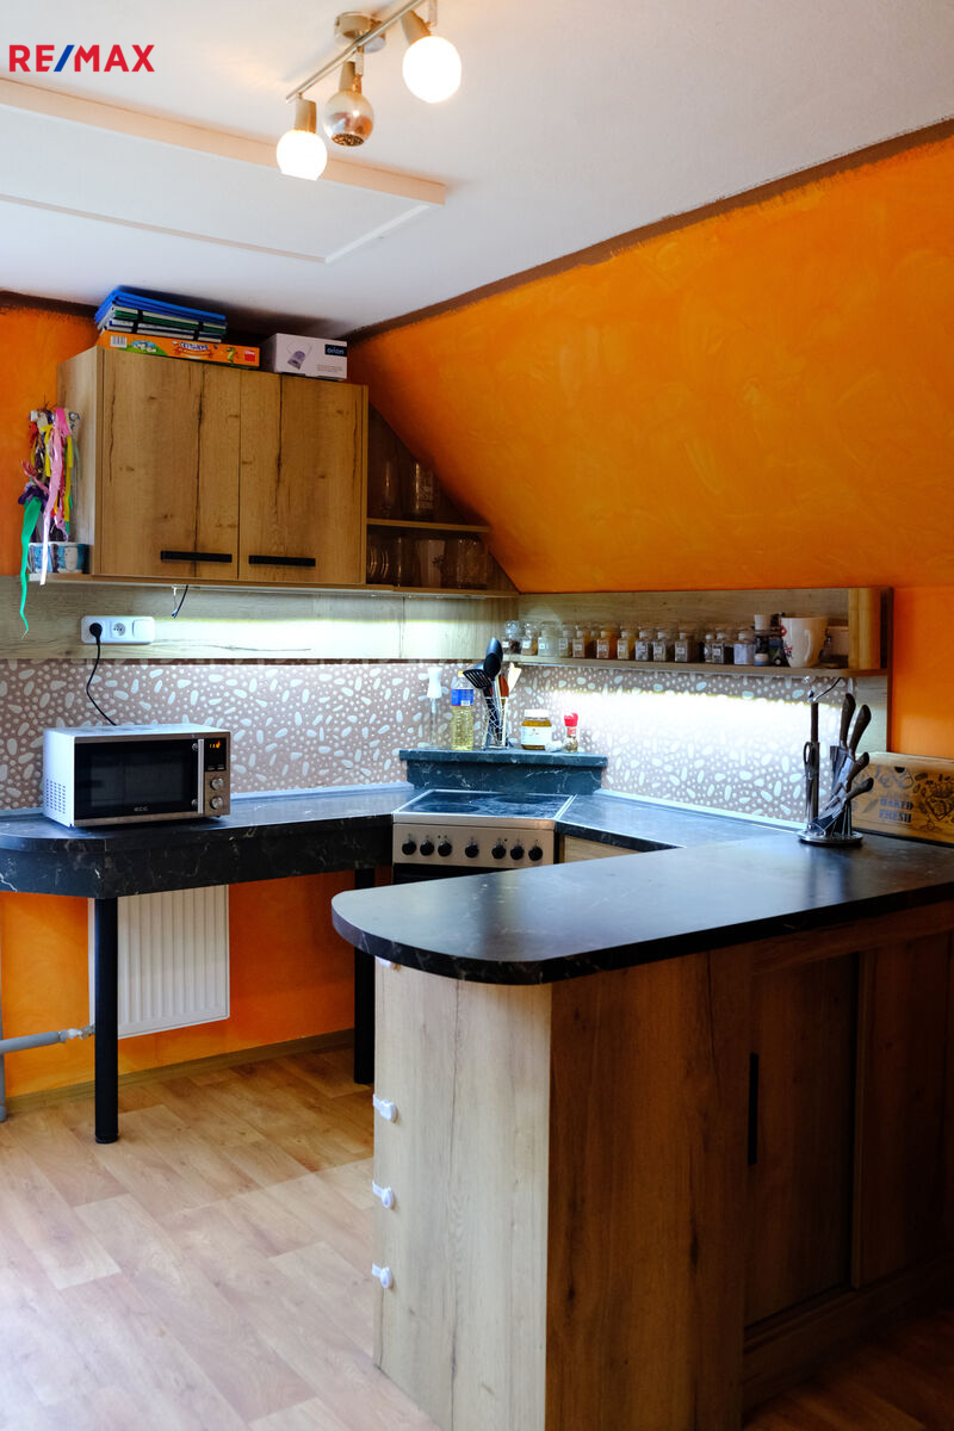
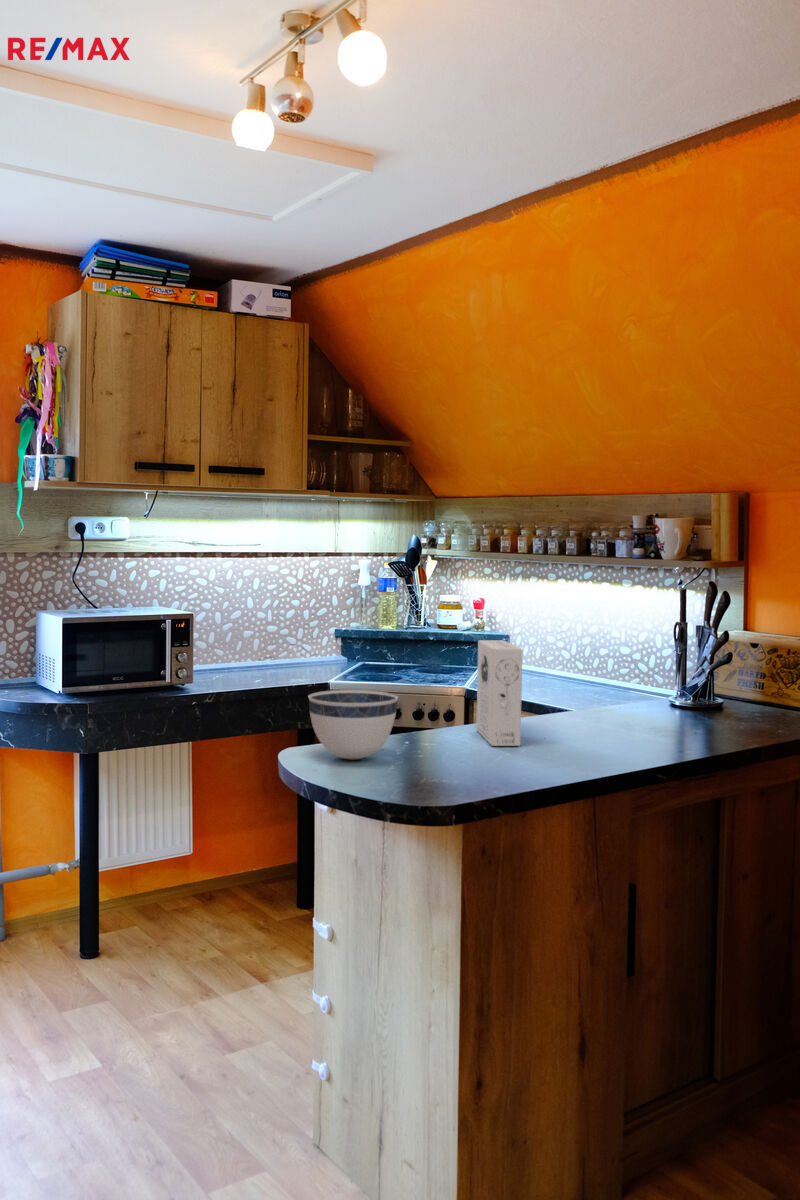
+ cereal box (498, 691)
+ bowl (352, 727)
